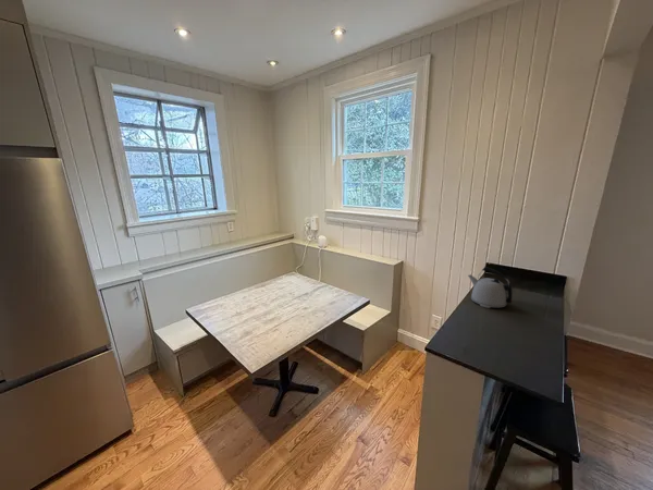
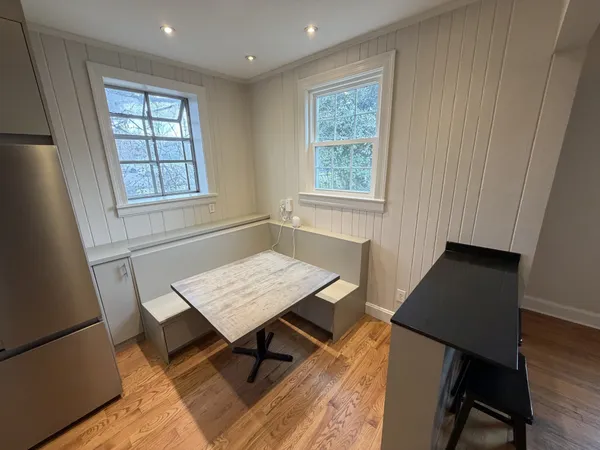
- kettle (489, 284)
